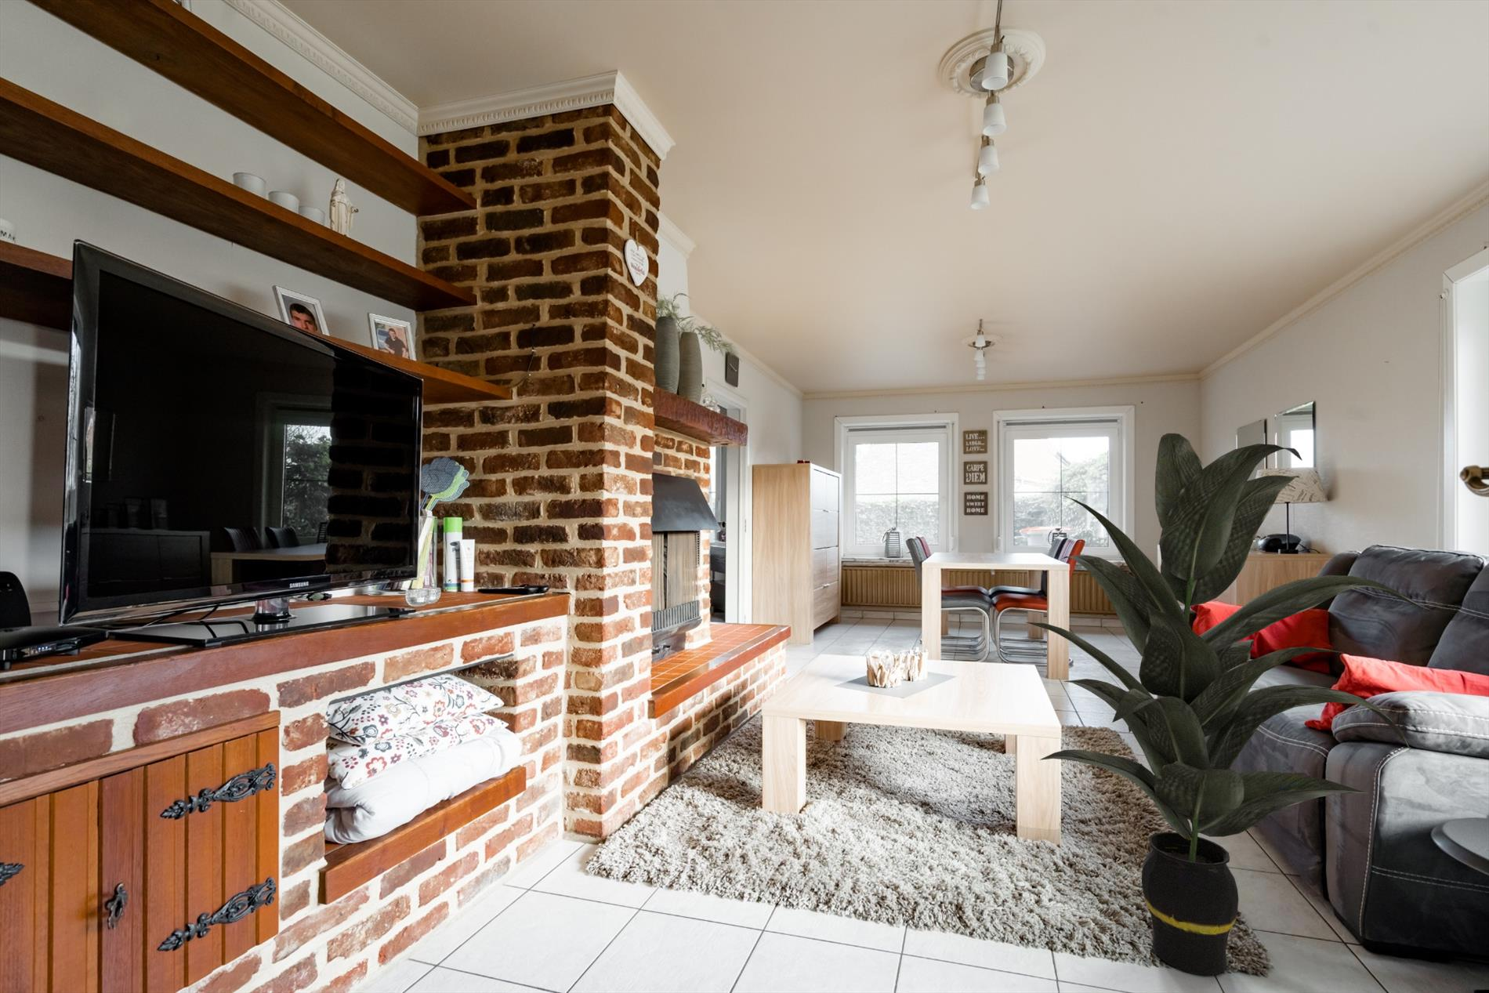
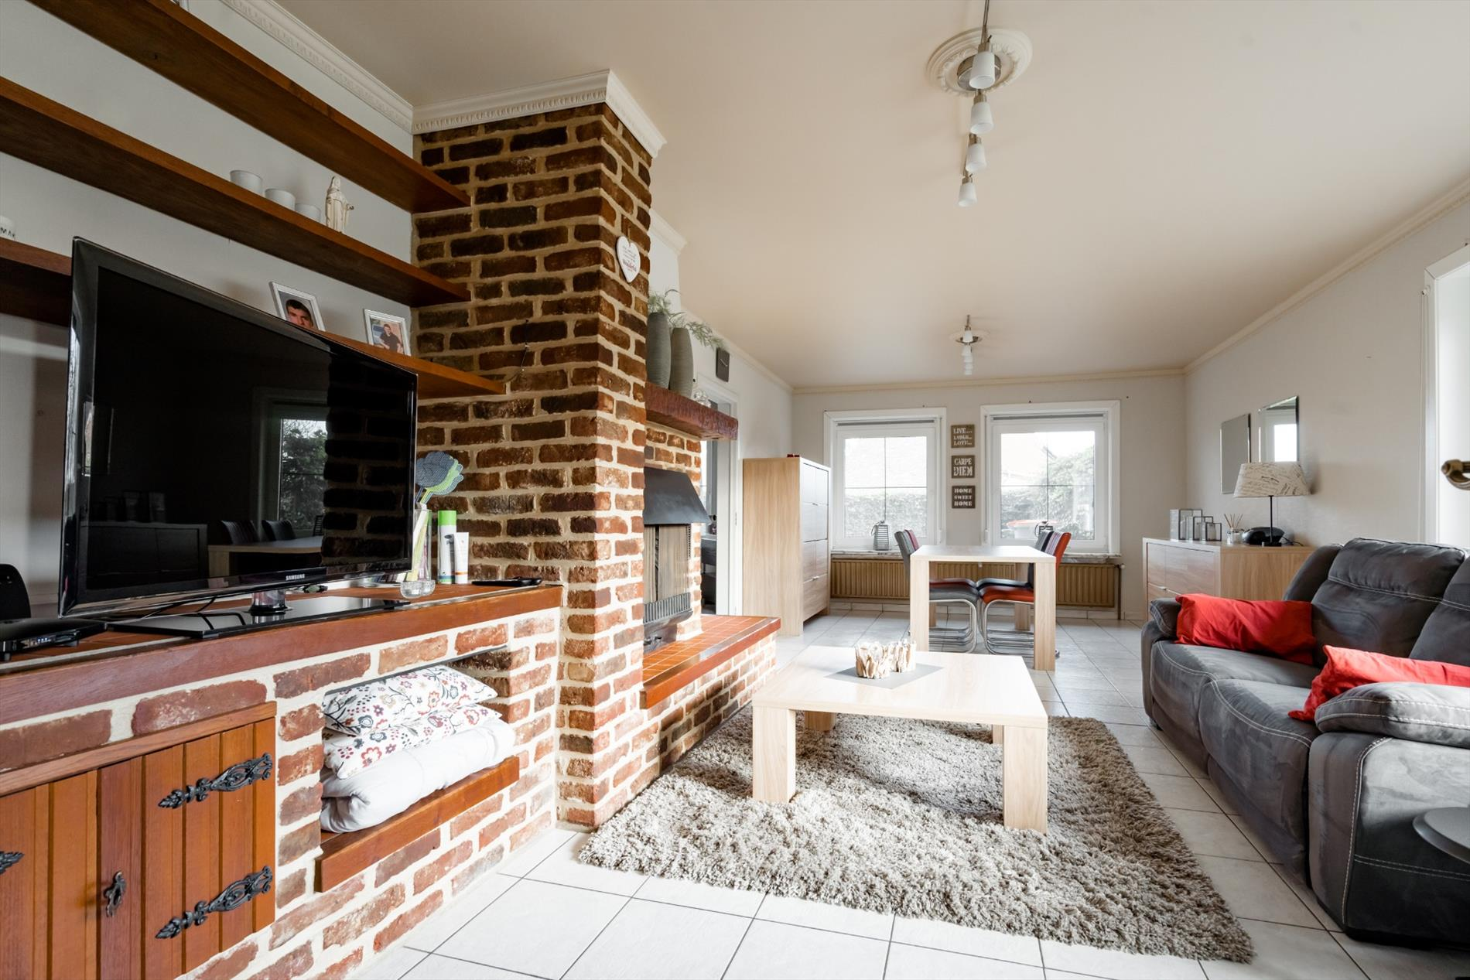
- indoor plant (1195, 686)
